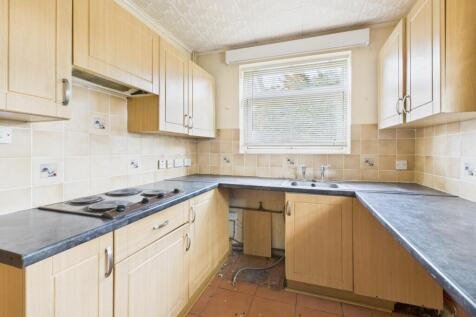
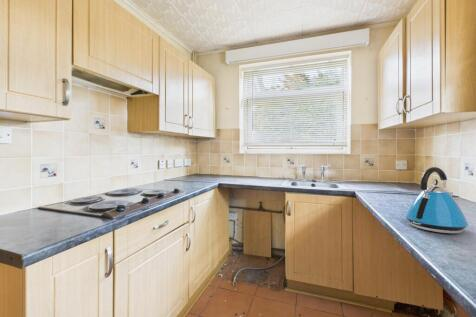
+ kettle (433, 197)
